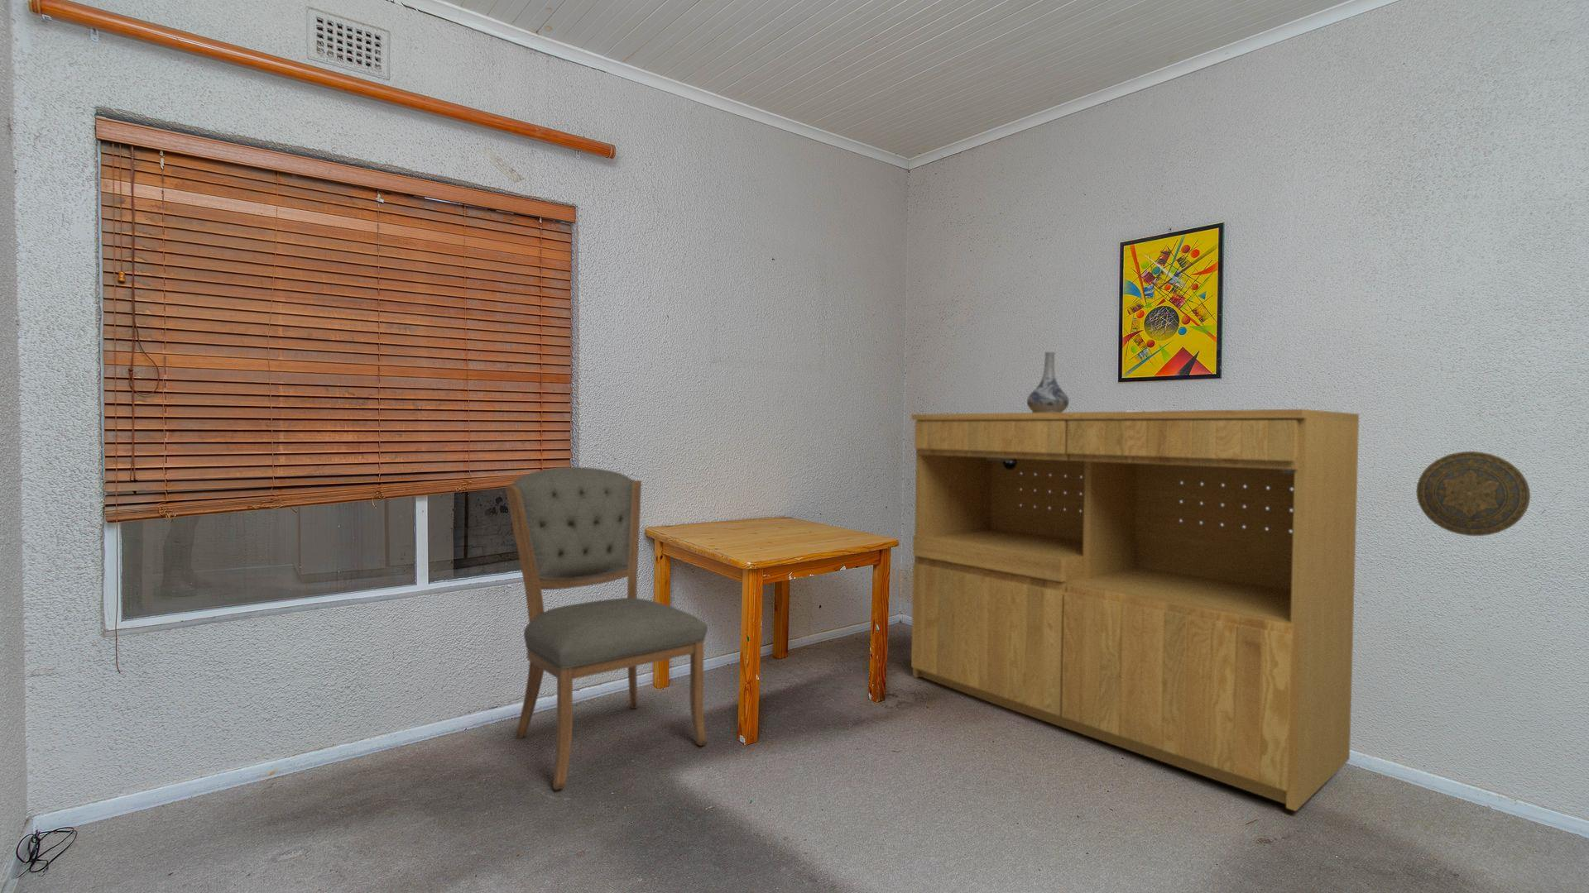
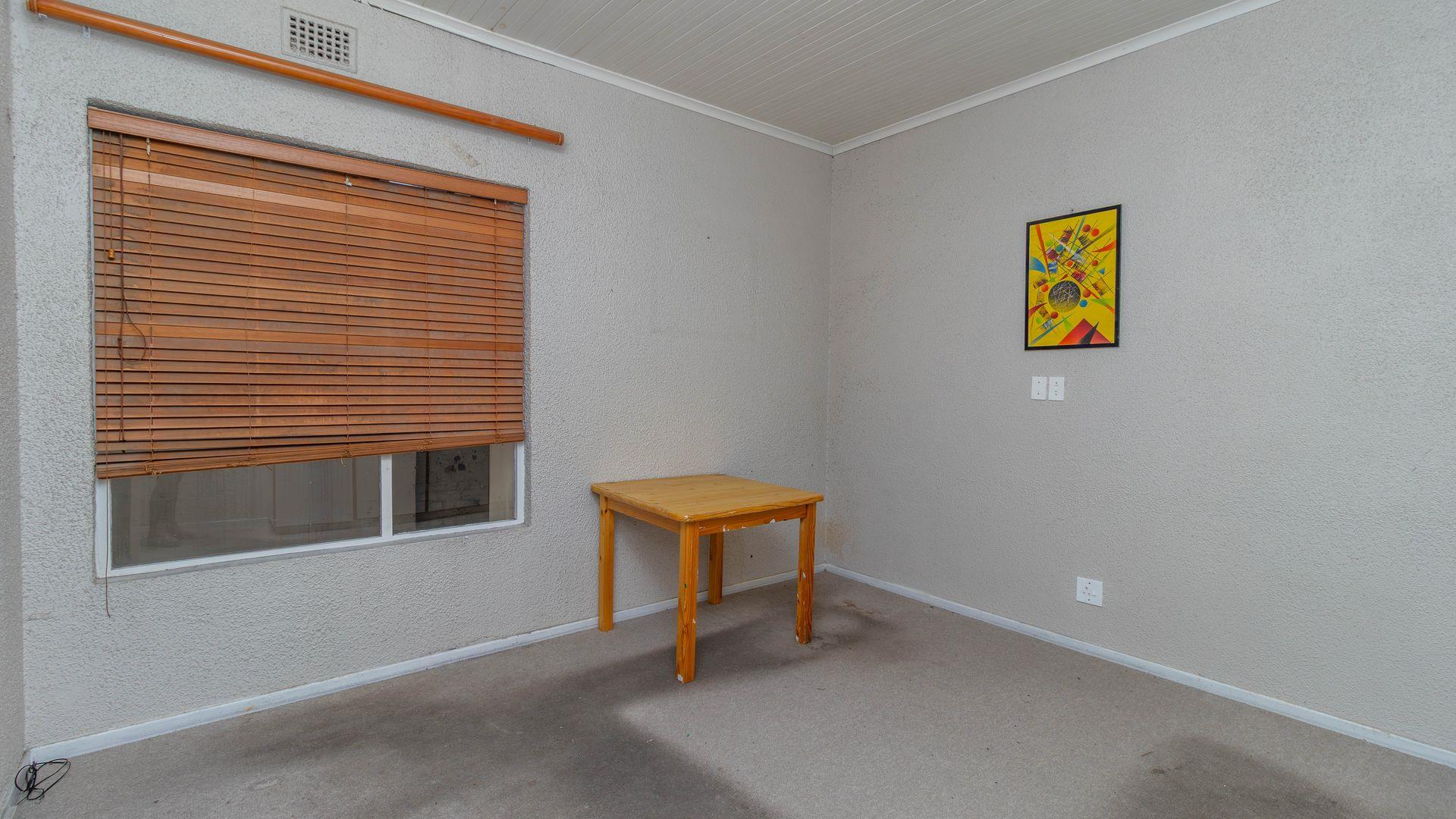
- bookcase (1102, 565)
- chair (598, 604)
- decorative plate (1470, 494)
- decorative vase (1048, 382)
